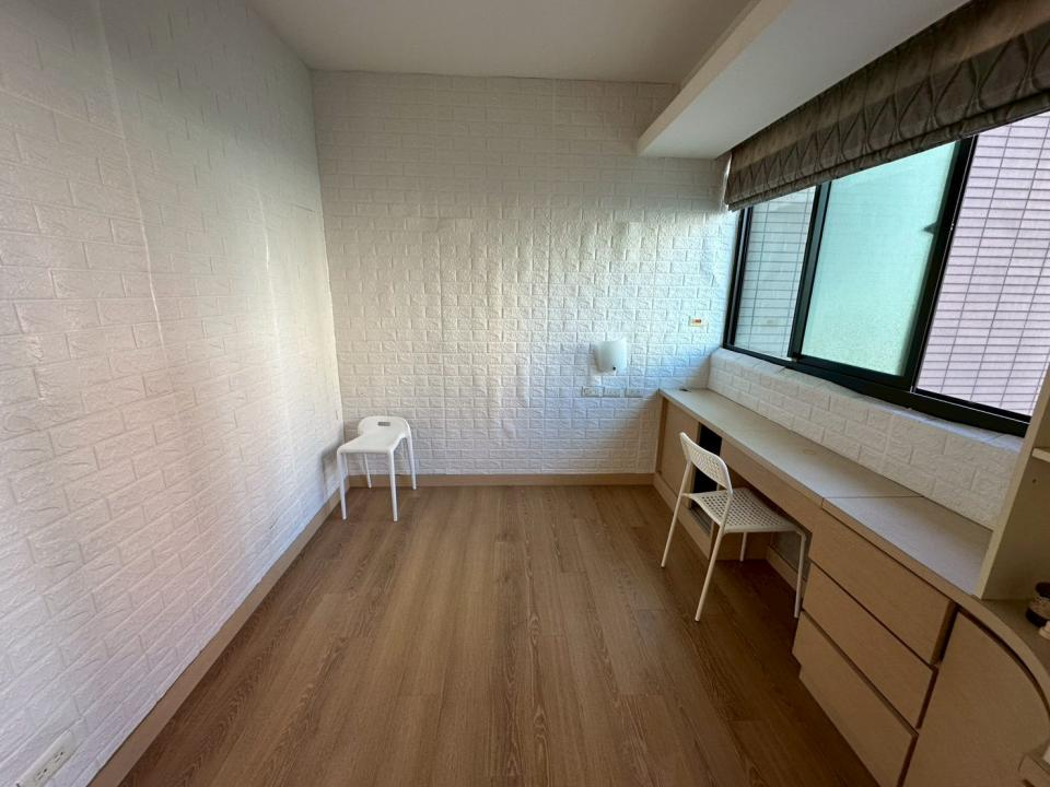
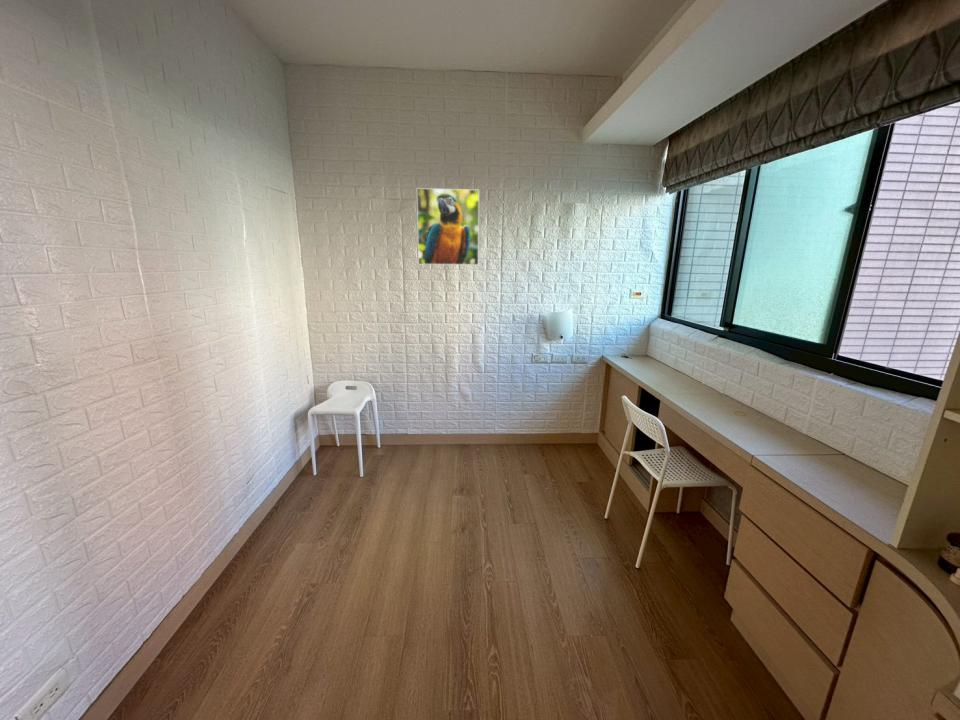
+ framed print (448, 227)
